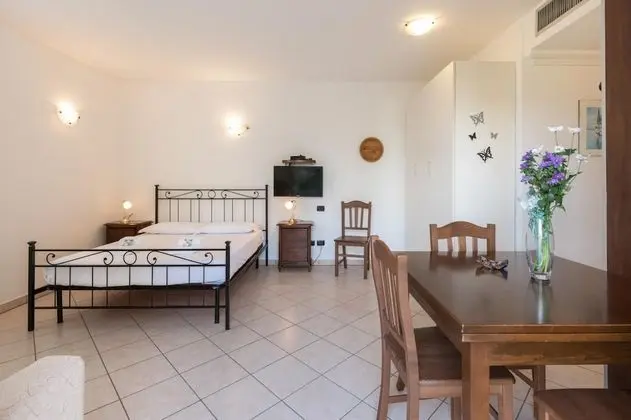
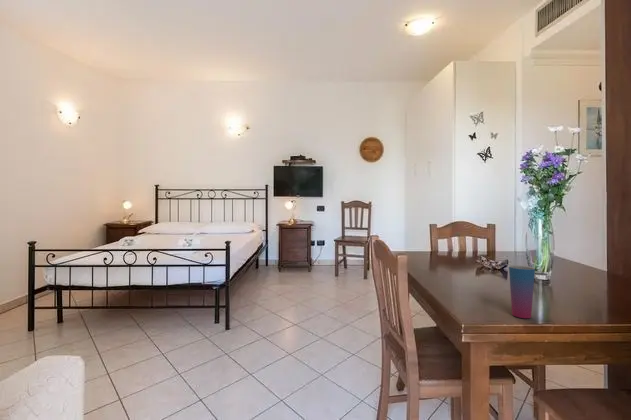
+ cup (521, 291)
